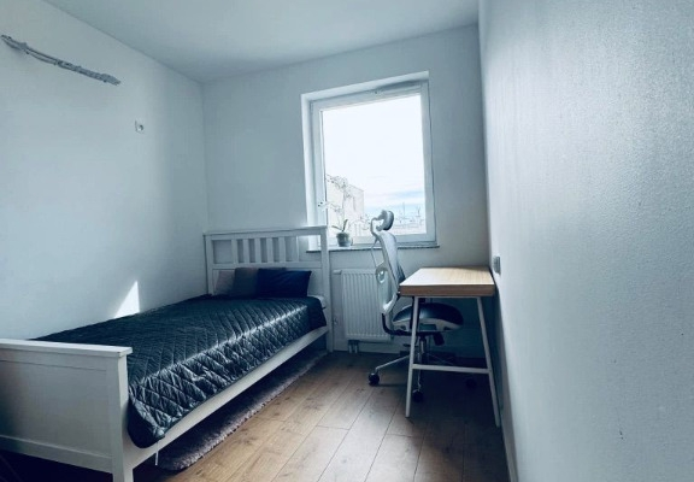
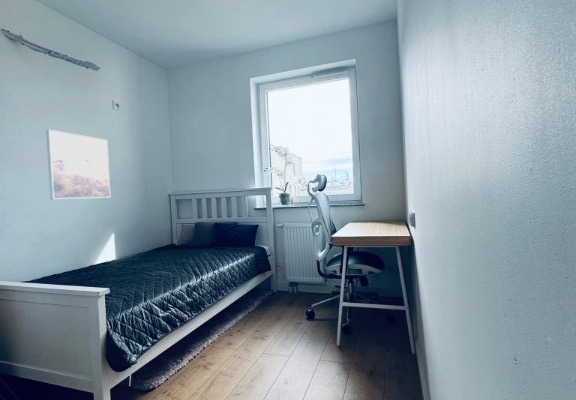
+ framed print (81, 166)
